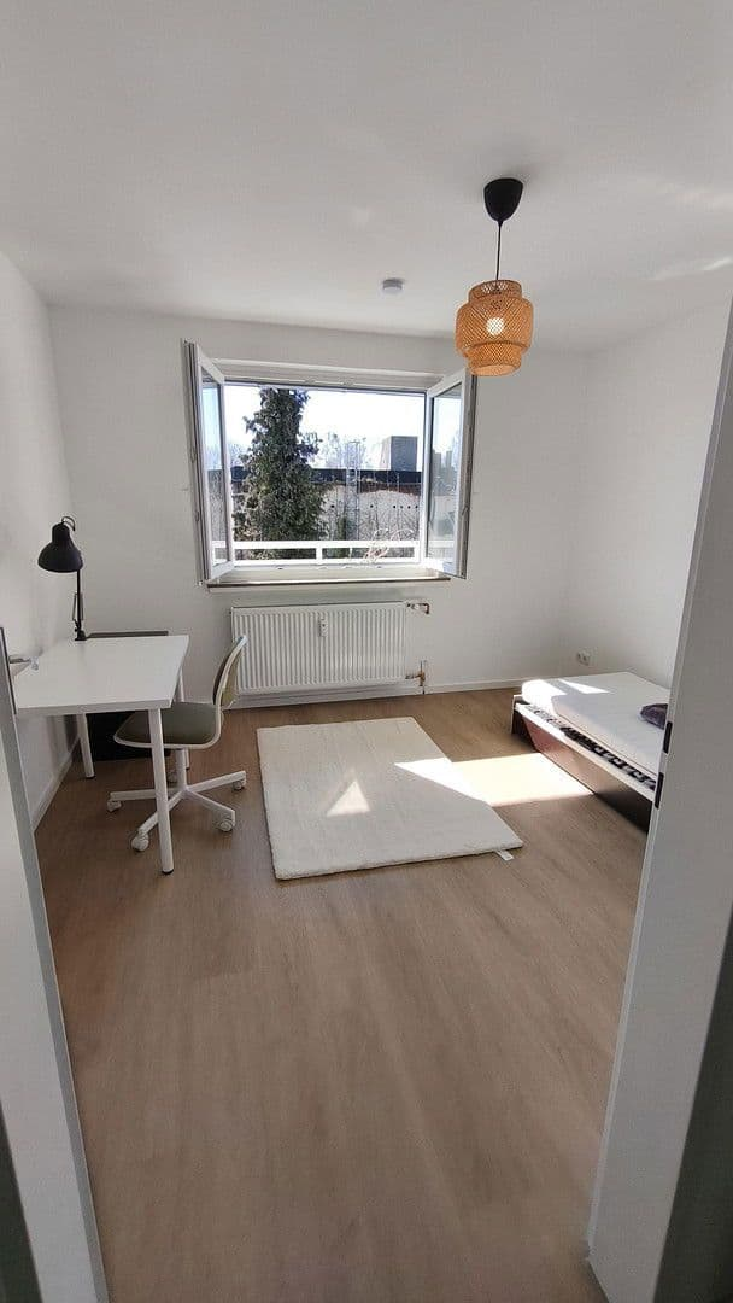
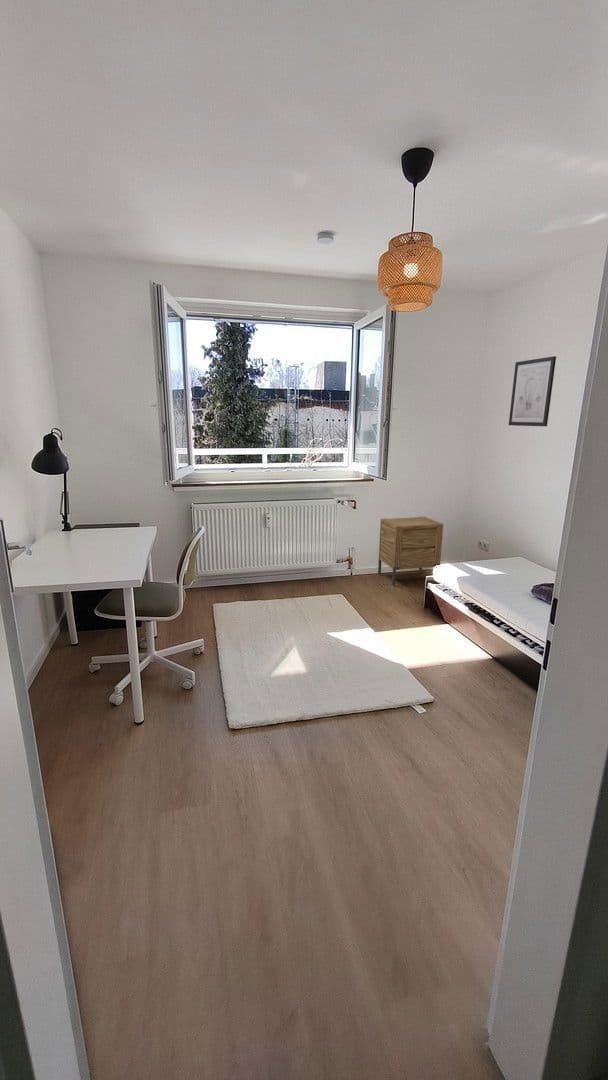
+ nightstand (409, 550)
+ wall art (530, 393)
